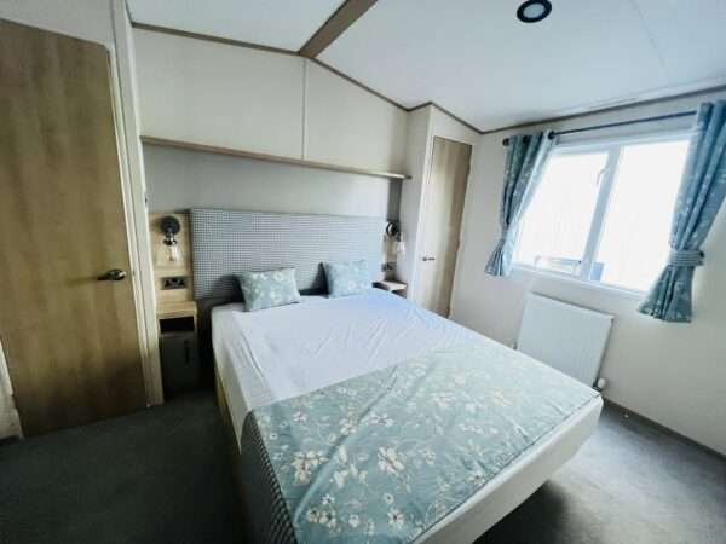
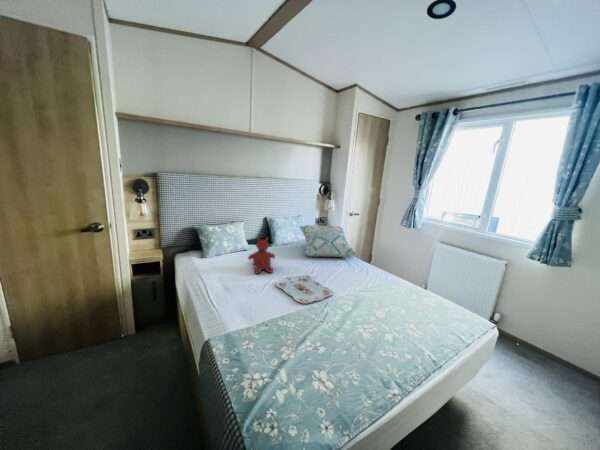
+ teddy bear (263, 254)
+ serving tray (303, 288)
+ decorative pillow (325, 240)
